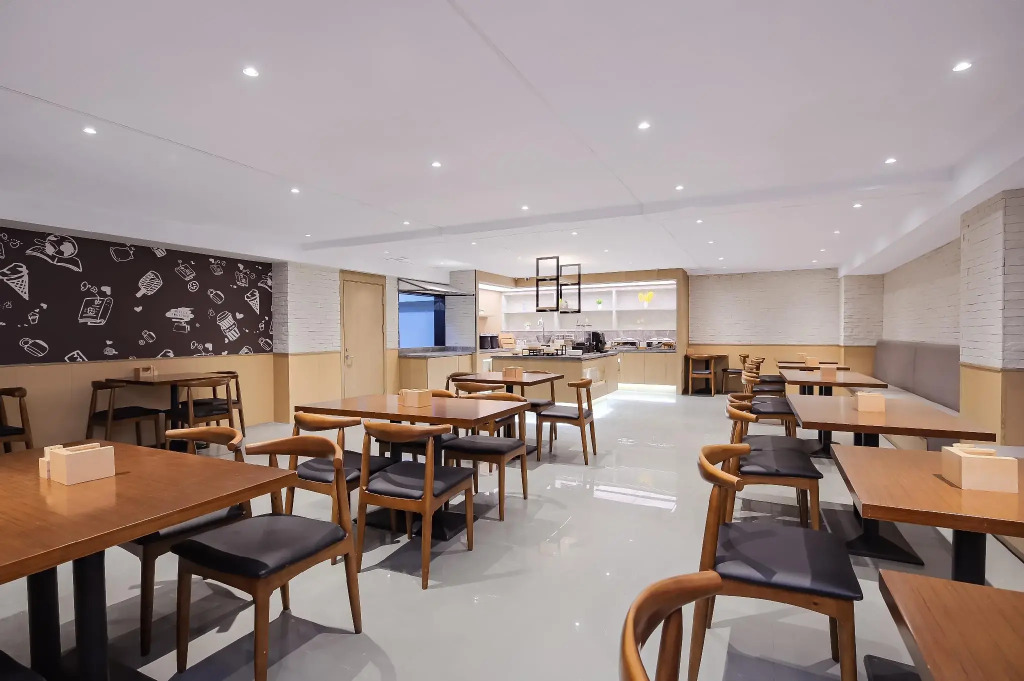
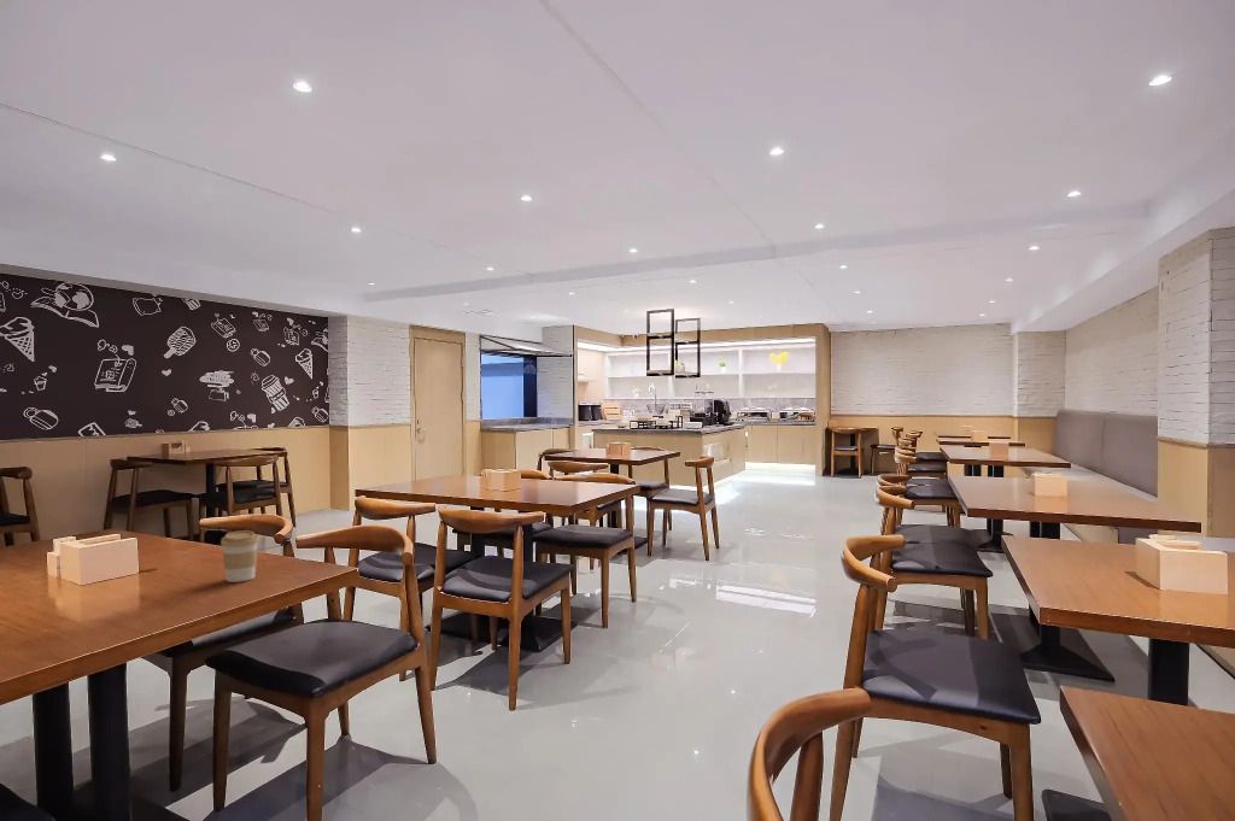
+ coffee cup (240, 556)
